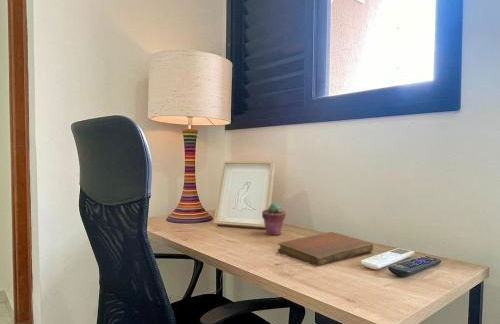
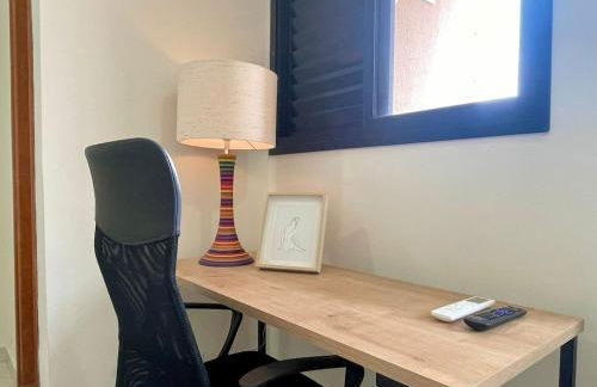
- notebook (325, 247)
- potted succulent (273, 217)
